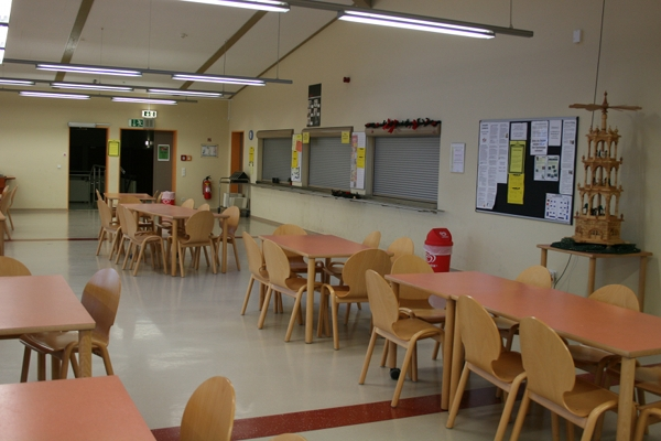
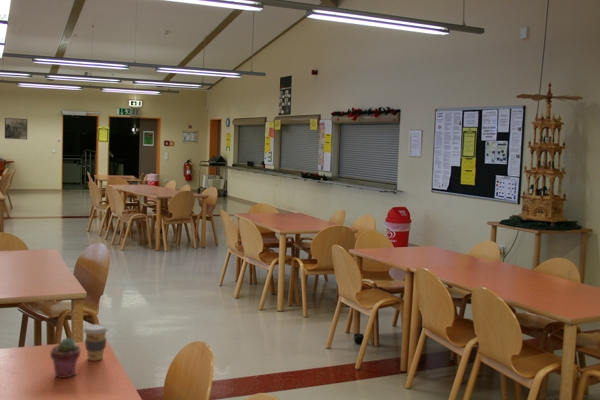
+ potted succulent (65, 356)
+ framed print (16, 128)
+ coffee cup (95, 342)
